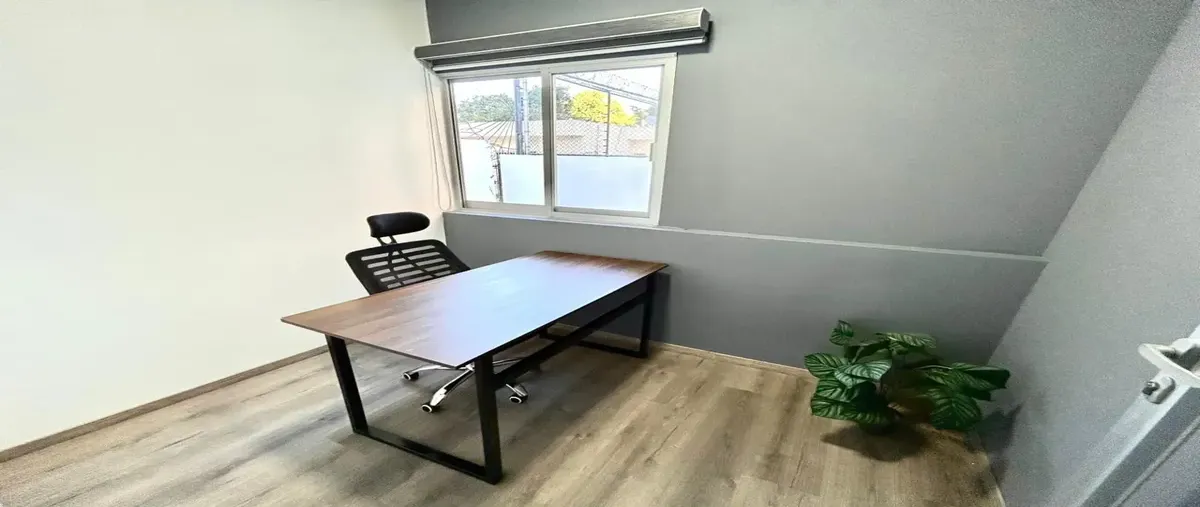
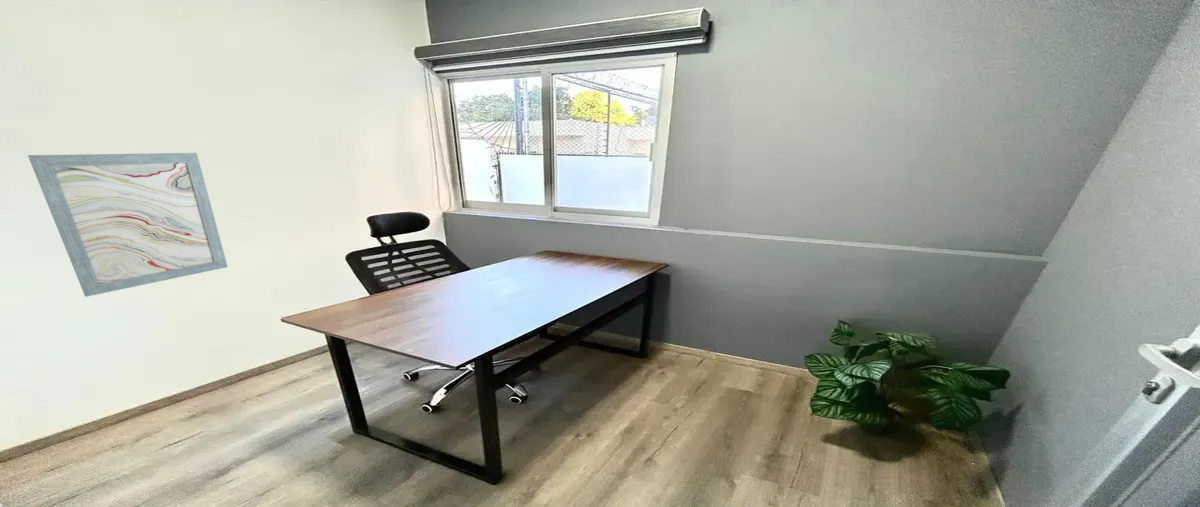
+ wall art (144, 220)
